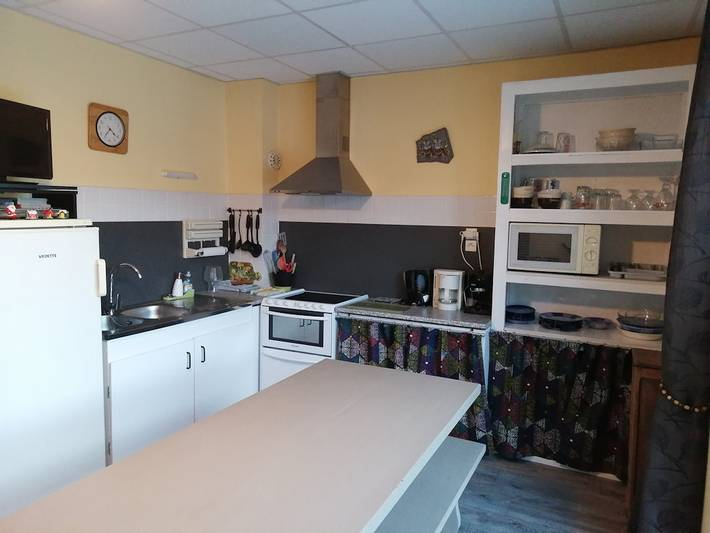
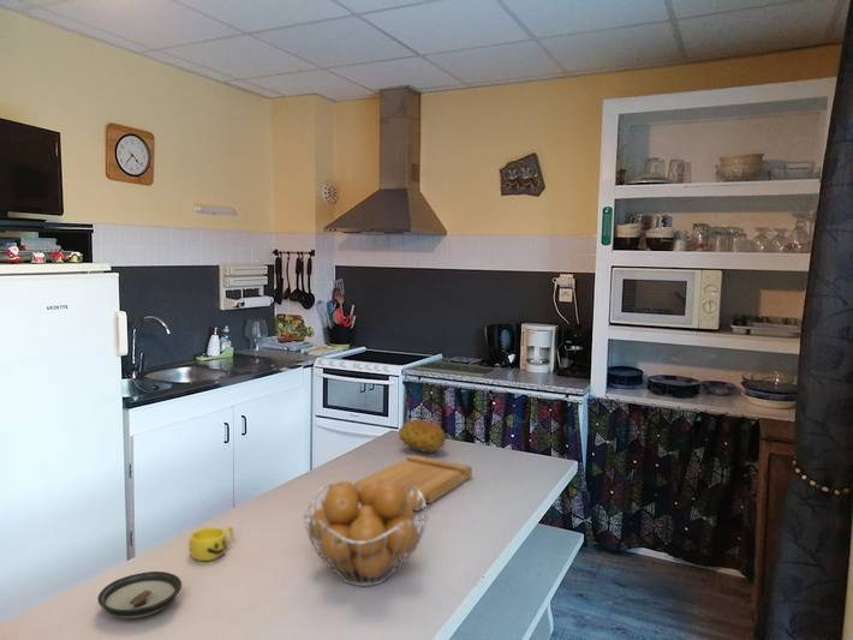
+ fruit basket (366, 528)
+ cutting board (414, 479)
+ fruit (420, 435)
+ cup (213, 542)
+ saucer (141, 598)
